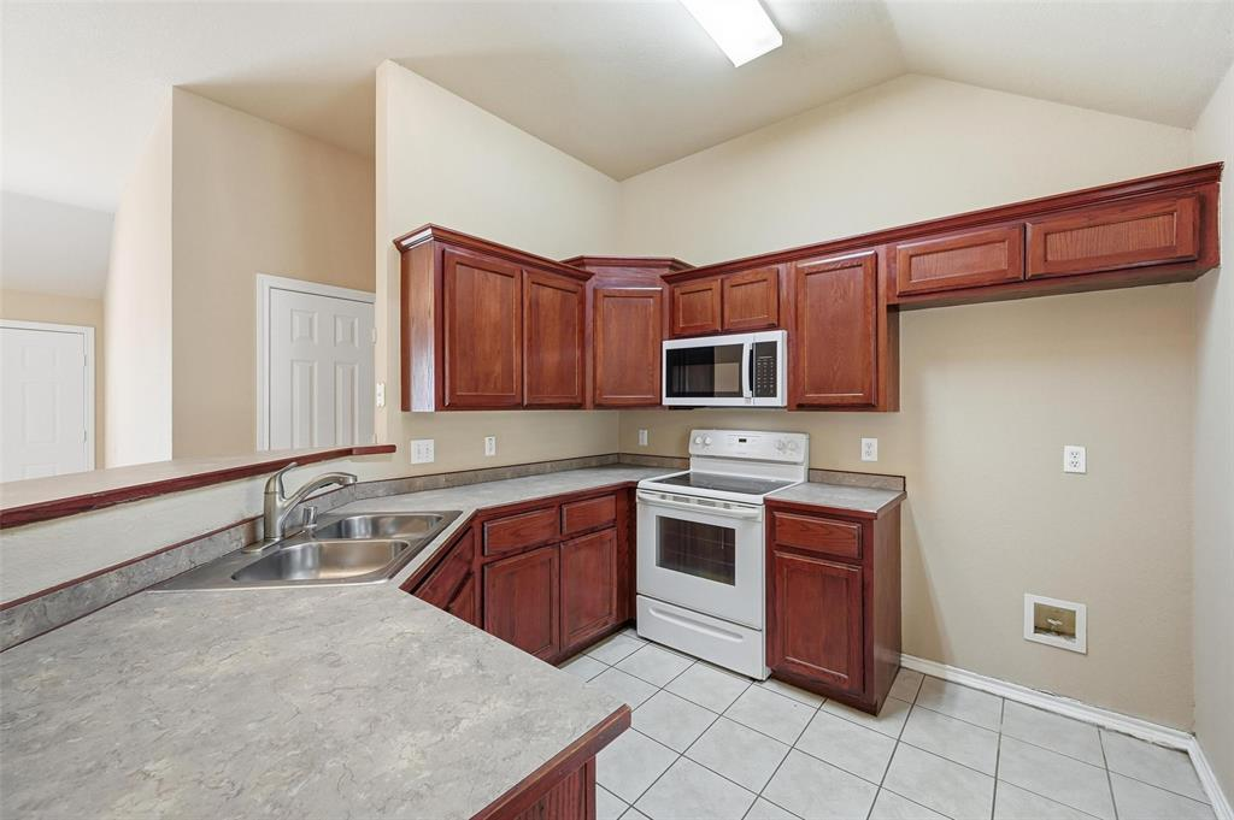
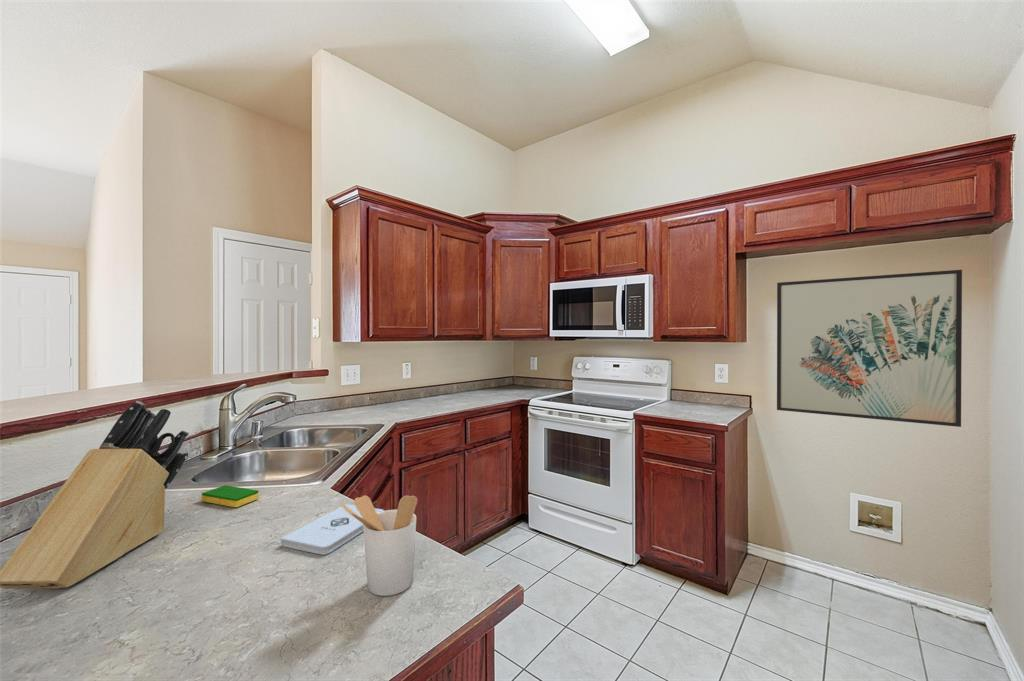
+ wall art (859, 347)
+ notepad (337, 526)
+ knife block (110, 479)
+ dish sponge (230, 495)
+ utensil holder (379, 541)
